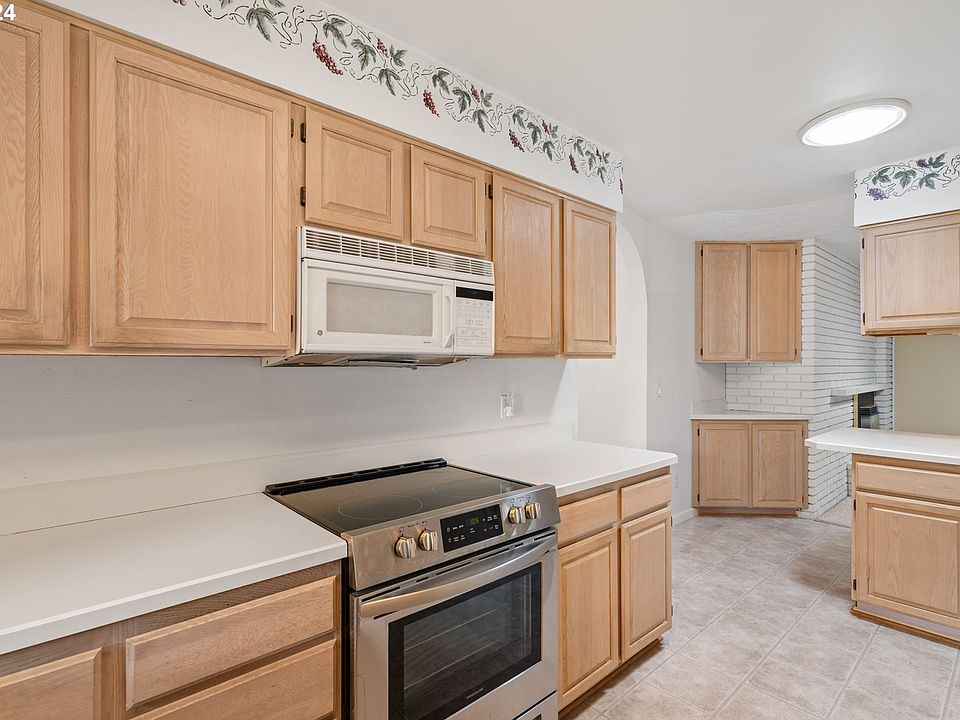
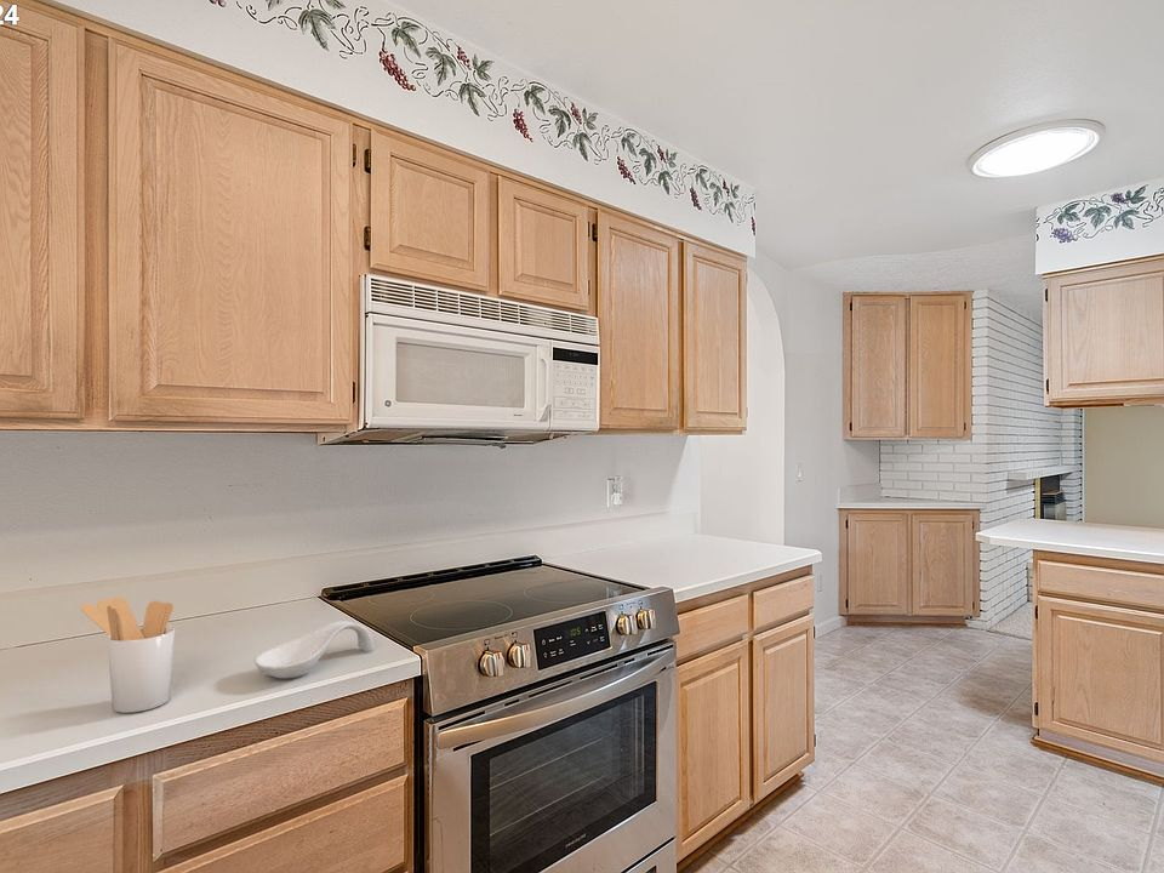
+ utensil holder (129, 649)
+ spoon rest (316, 646)
